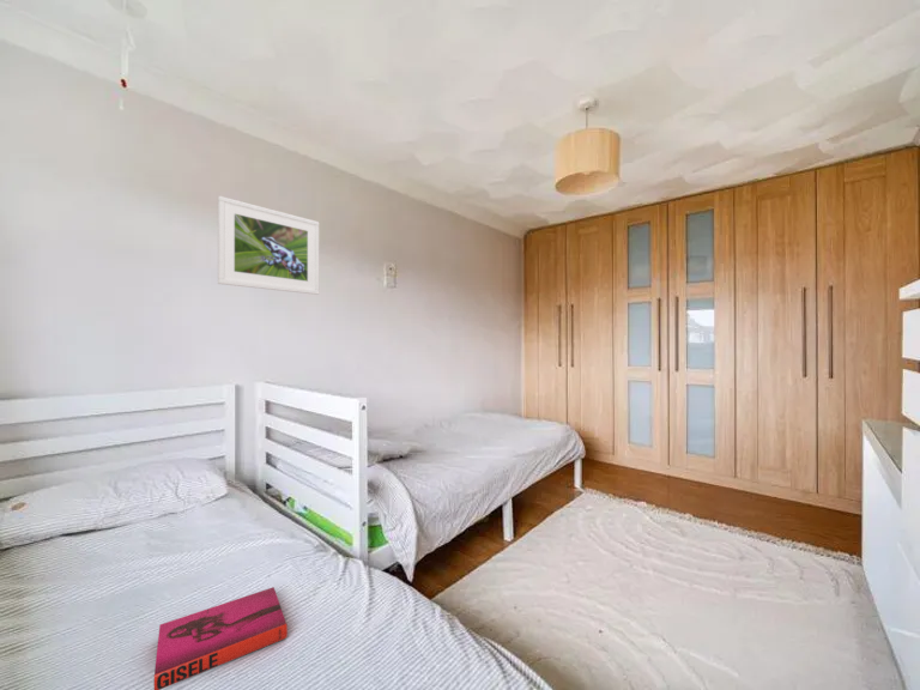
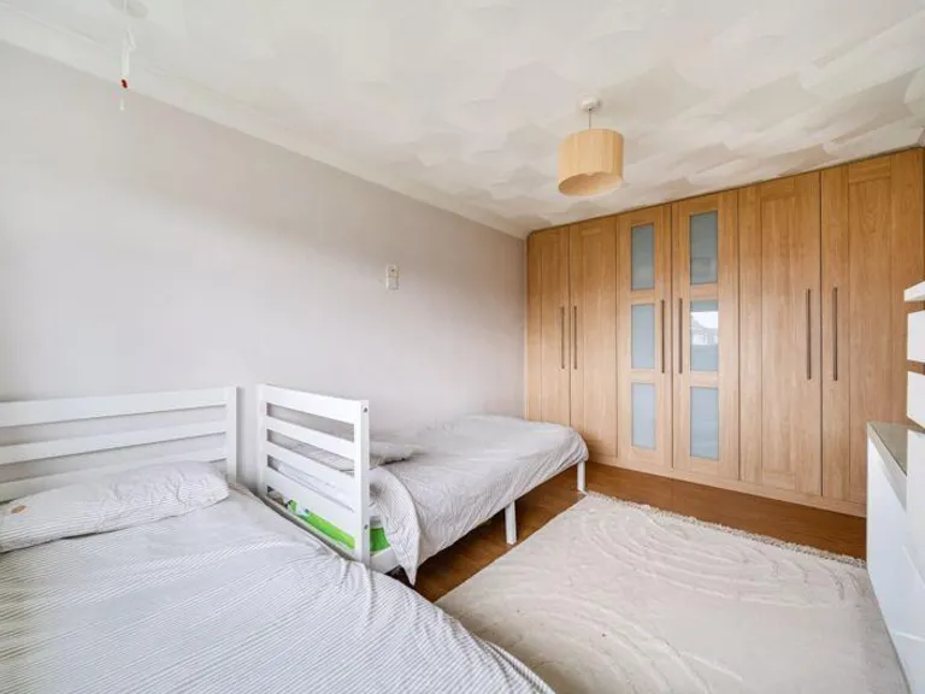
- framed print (272, 249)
- hardback book (223, 631)
